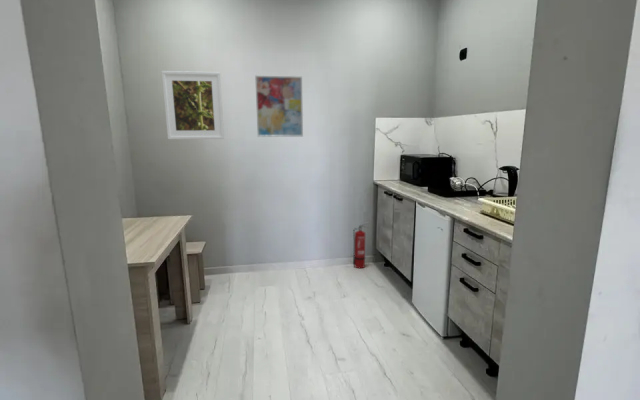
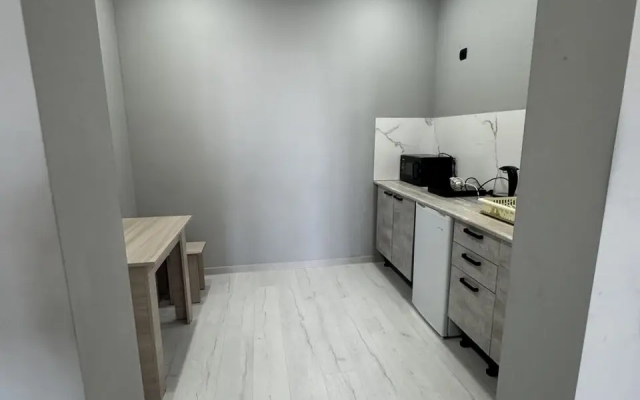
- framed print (193, 106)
- fire extinguisher (361, 244)
- wall art (279, 107)
